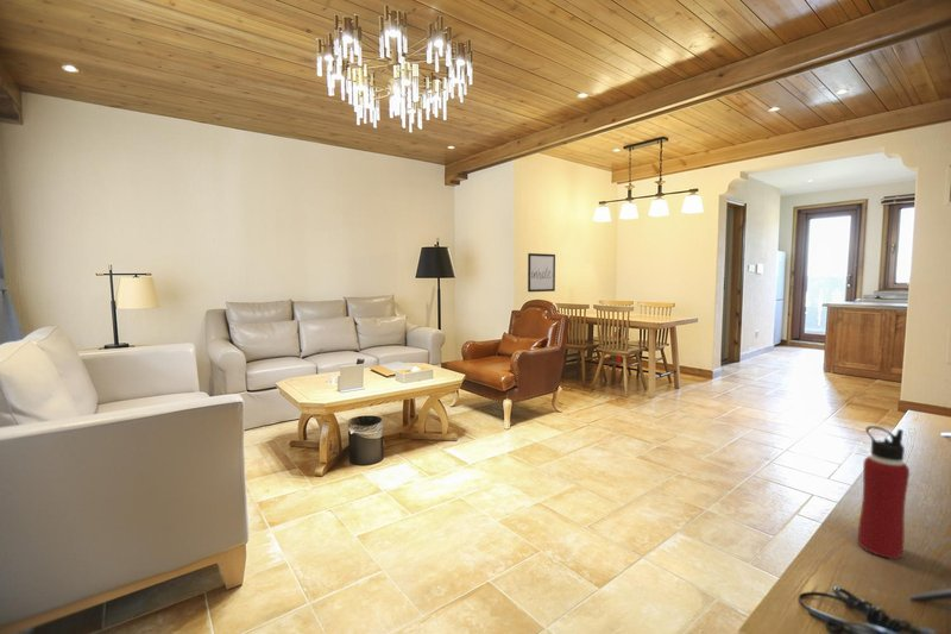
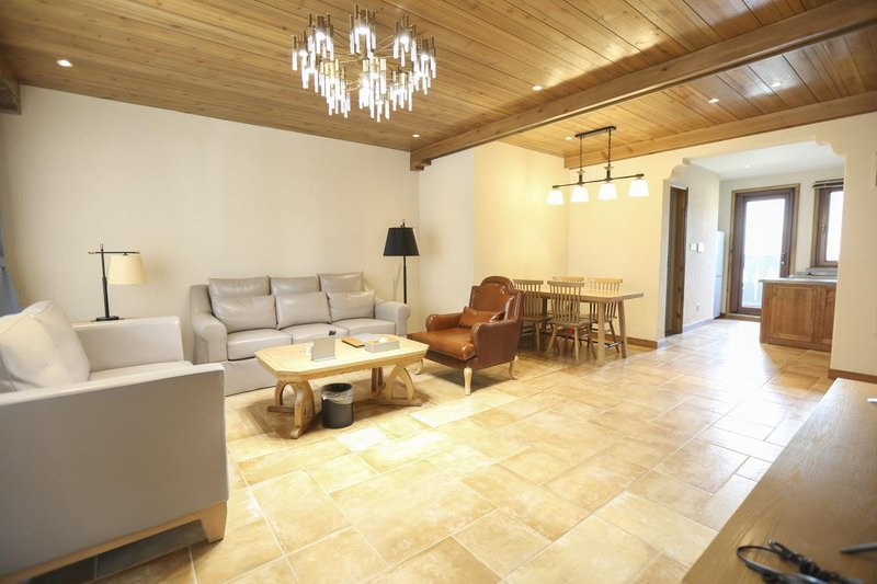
- wall art (541, 272)
- water bottle (883, 488)
